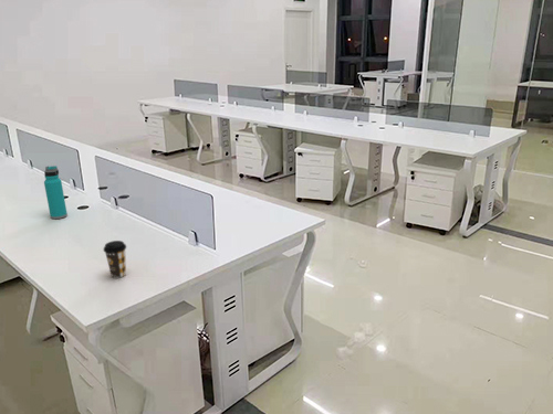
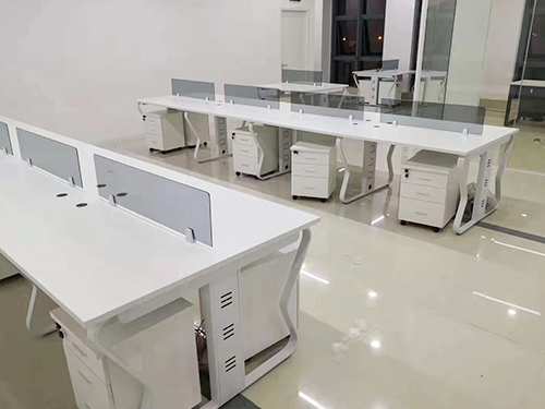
- coffee cup (116, 259)
- water bottle (54, 191)
